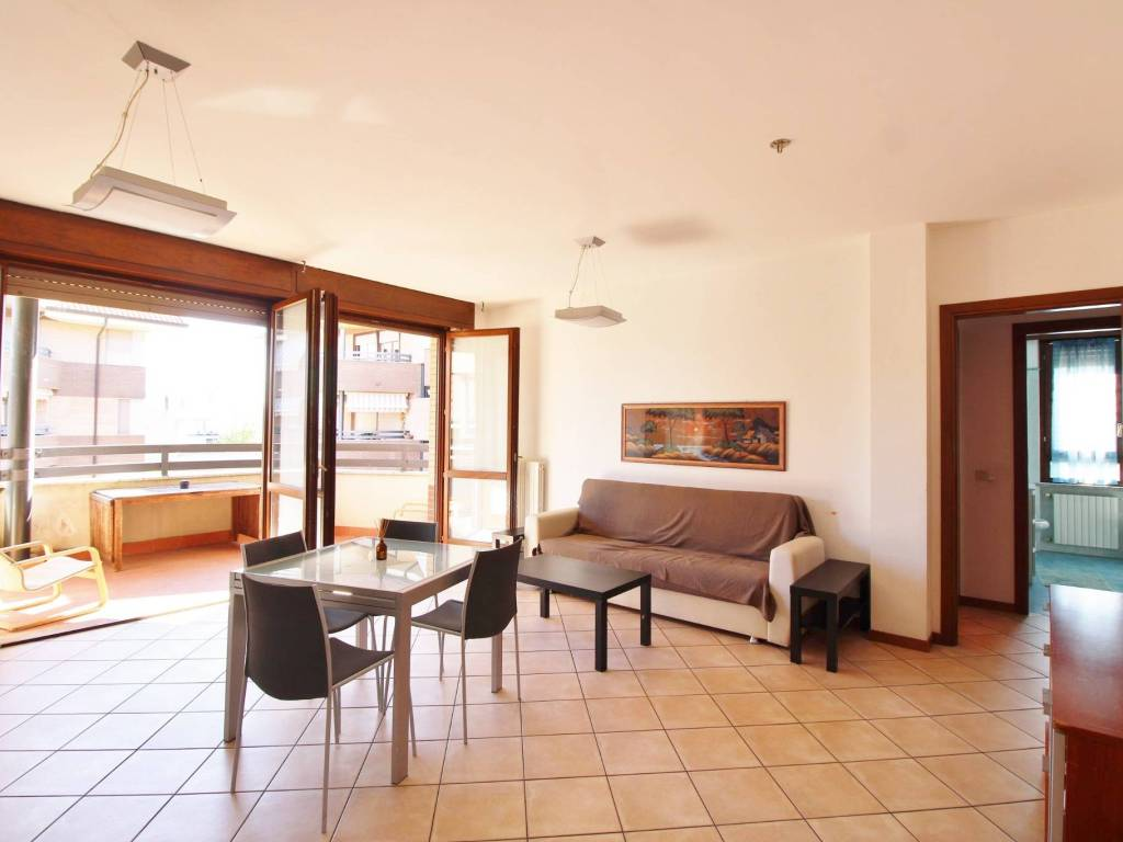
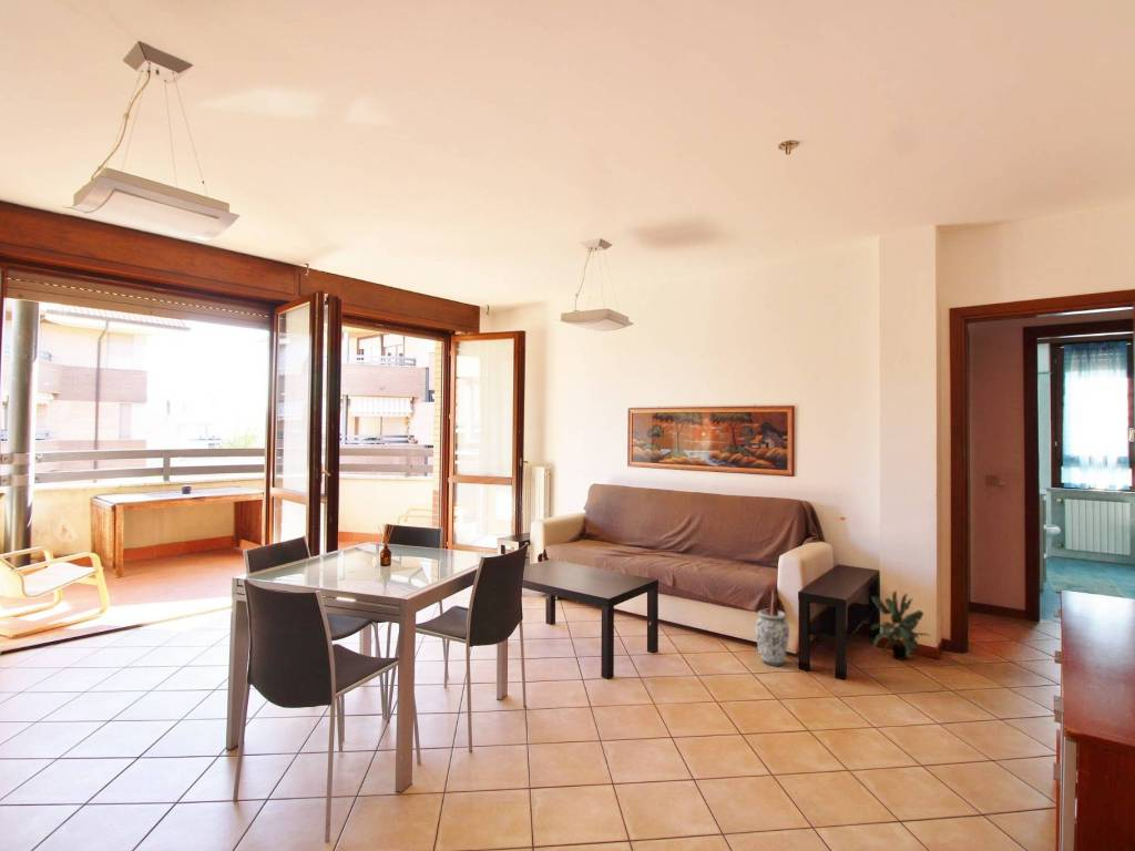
+ potted plant (898, 626)
+ vase (771, 637)
